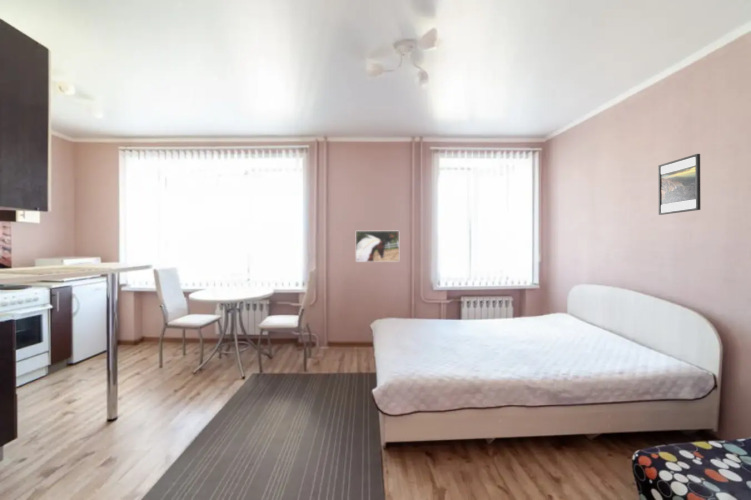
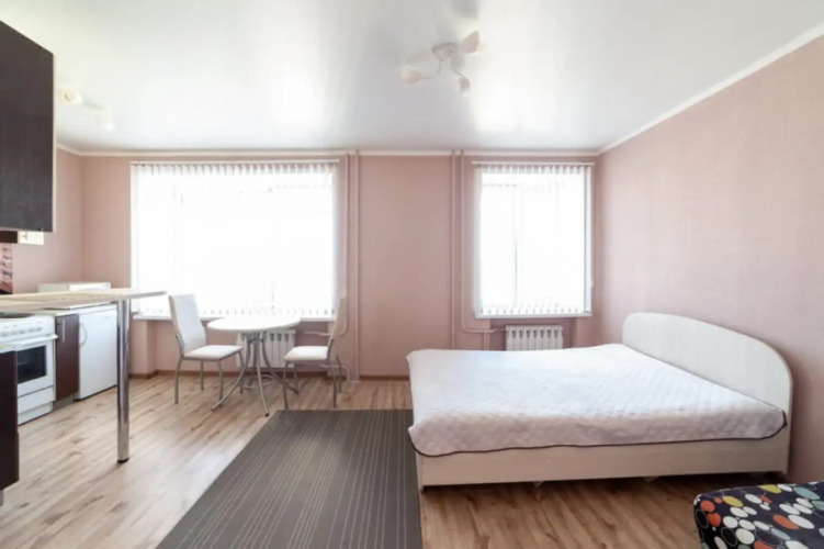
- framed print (678, 186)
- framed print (377, 246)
